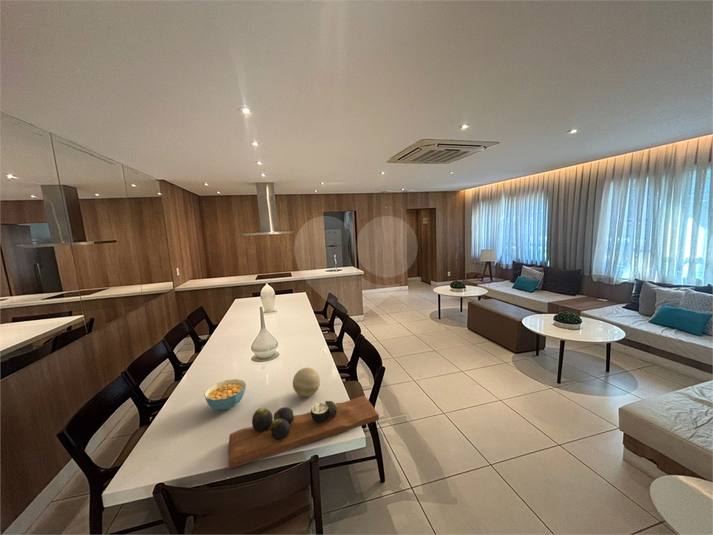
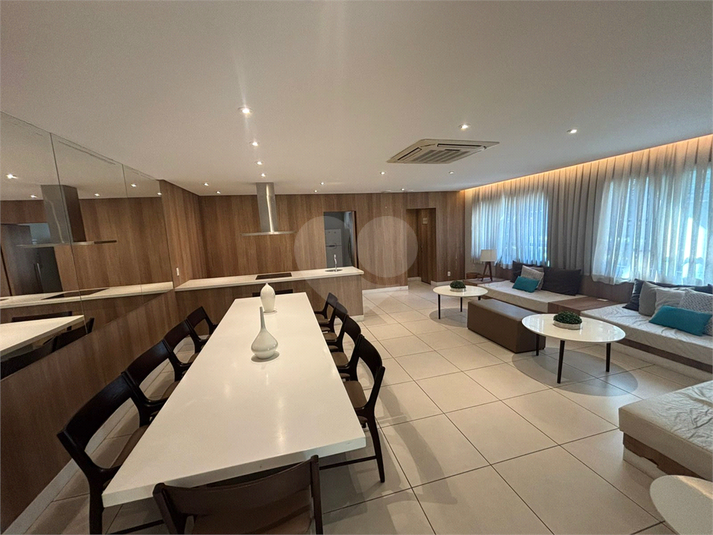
- decorative tray (306, 415)
- cereal bowl (226, 397)
- decorative ball (306, 382)
